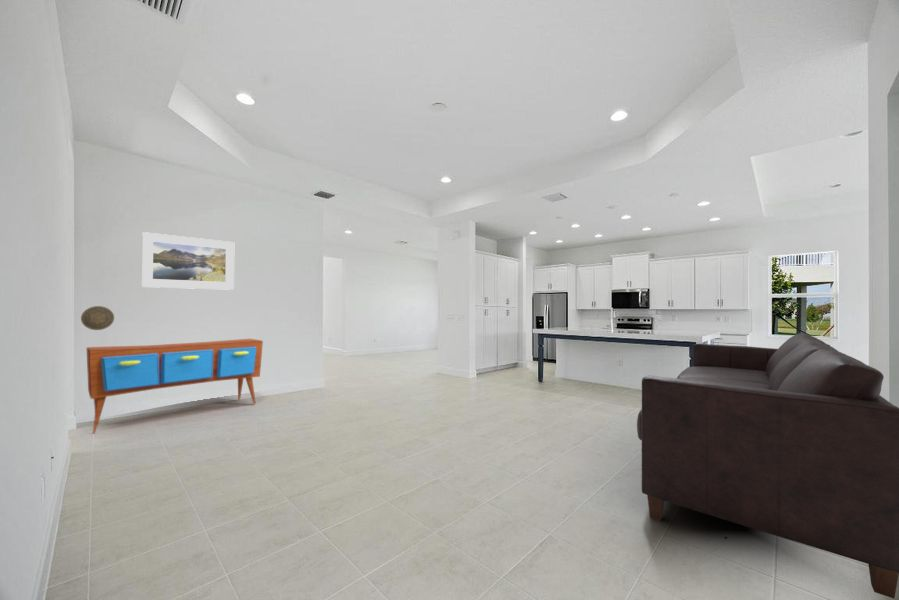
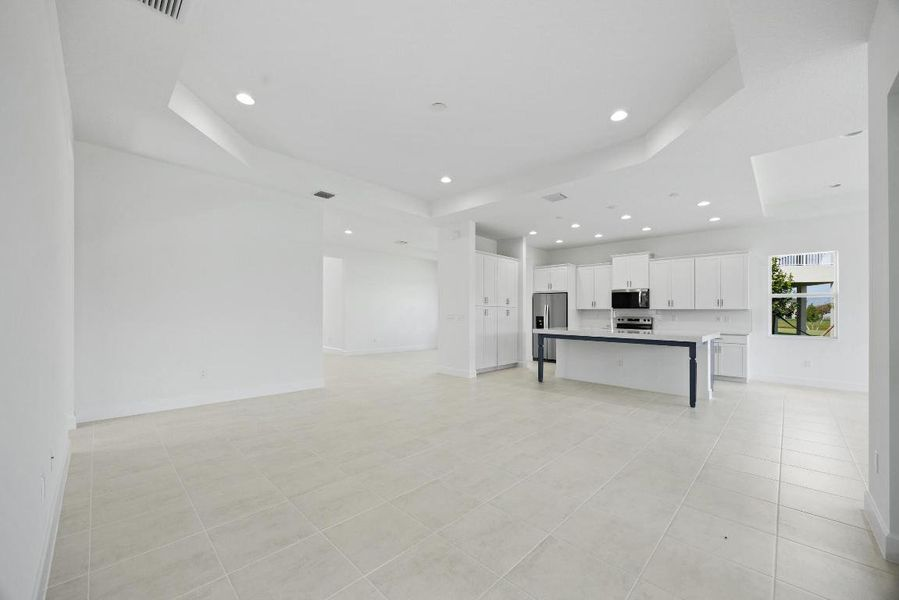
- decorative plate (98, 318)
- sideboard (184, 378)
- sofa (746, 404)
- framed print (191, 263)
